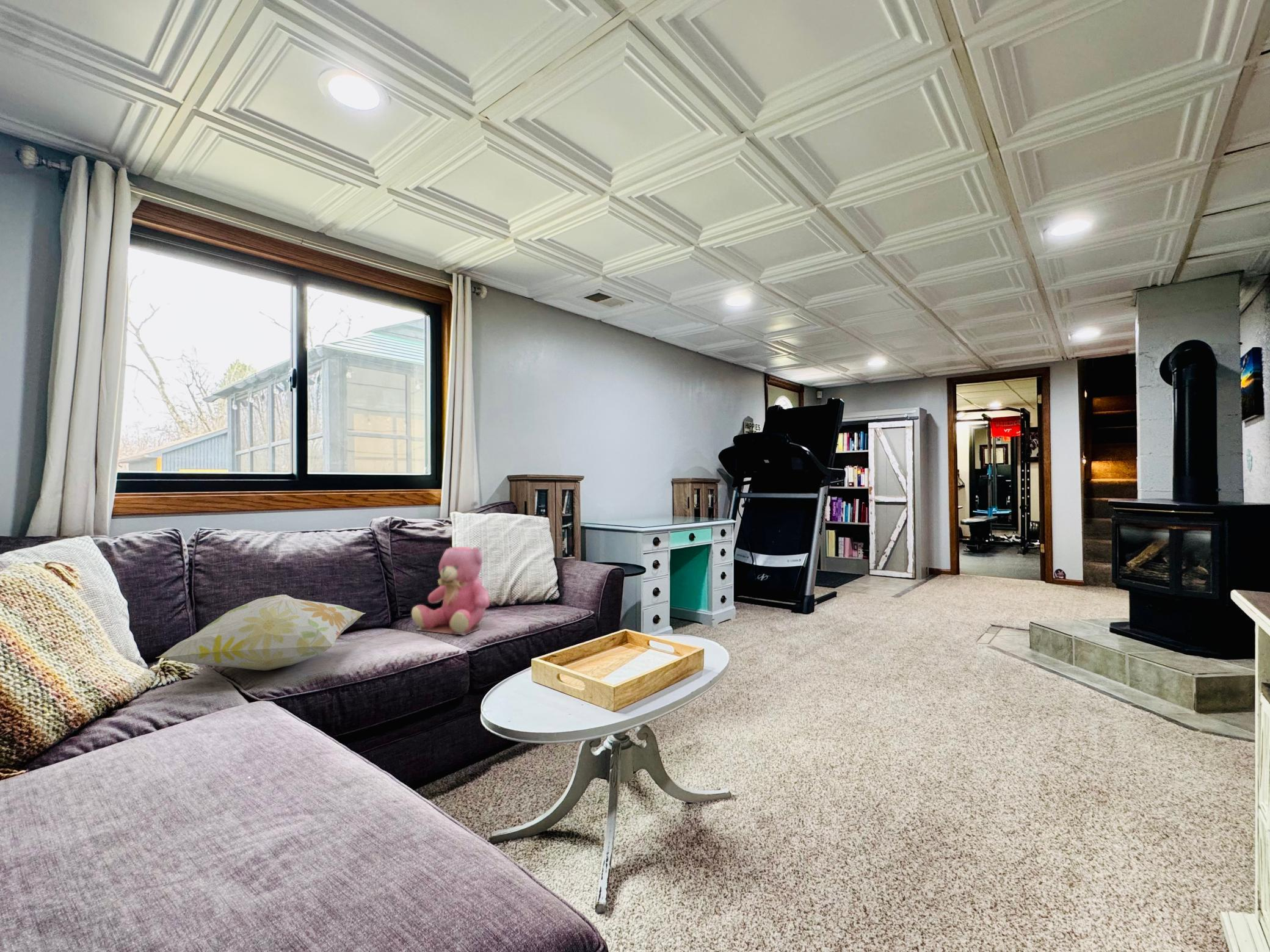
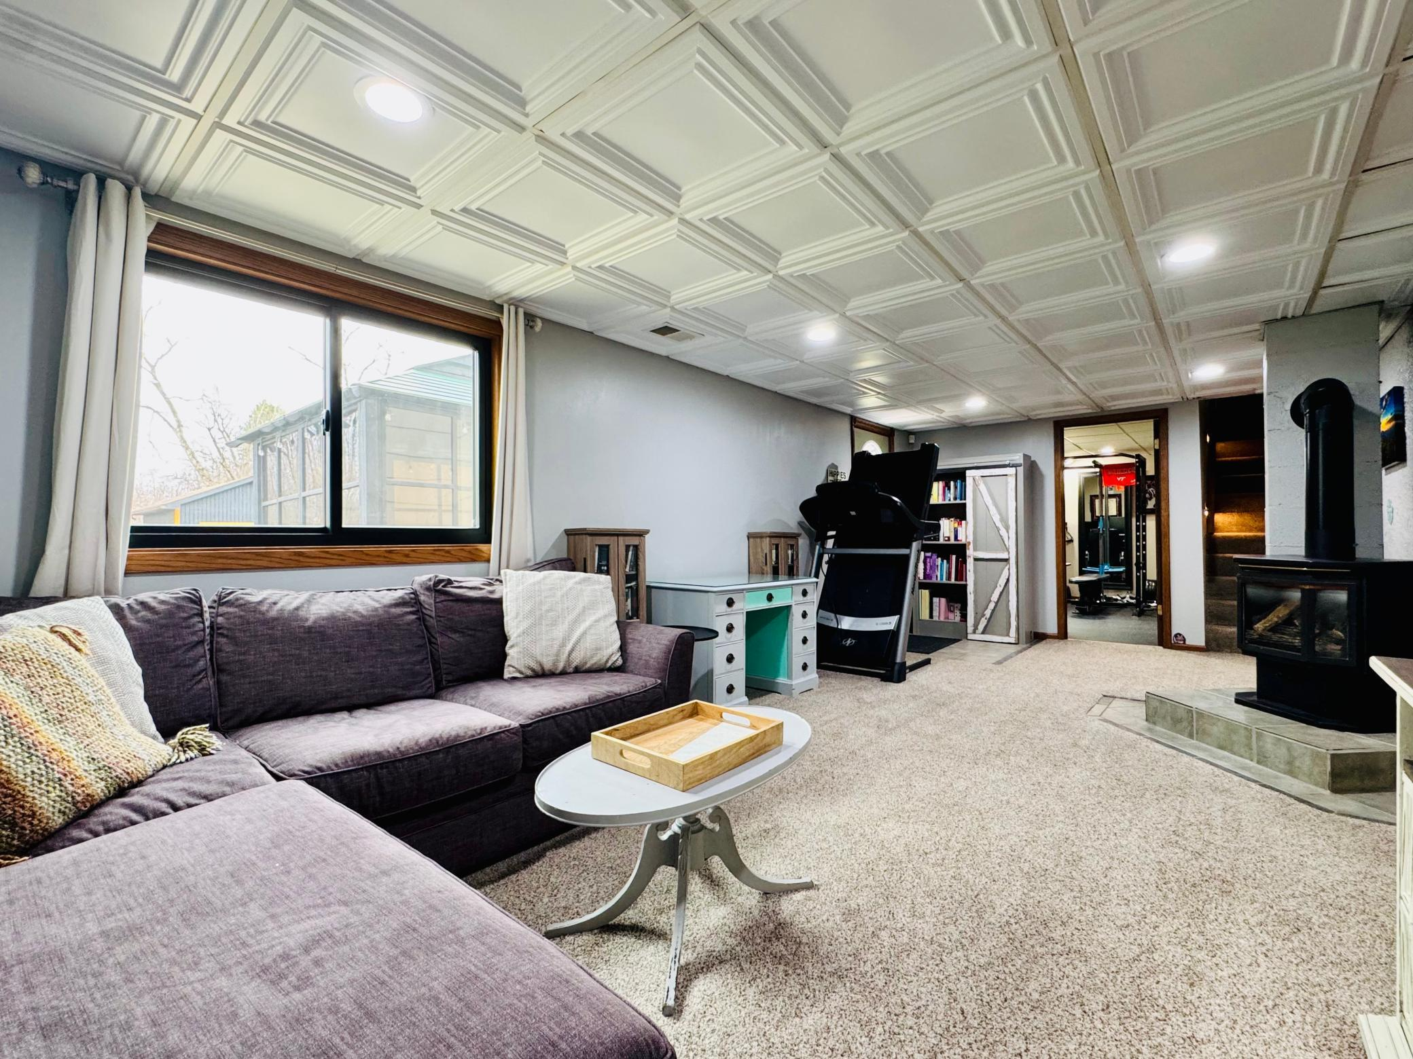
- teddy bear (451, 587)
- decorative pillow (276, 632)
